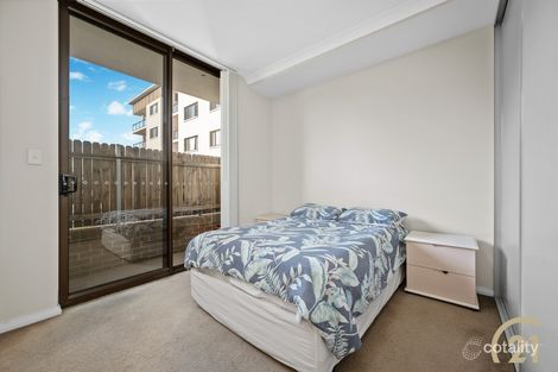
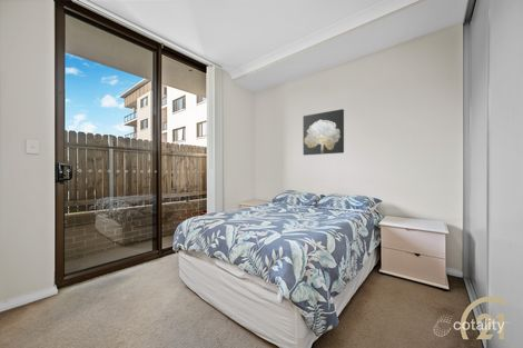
+ wall art (322, 133)
